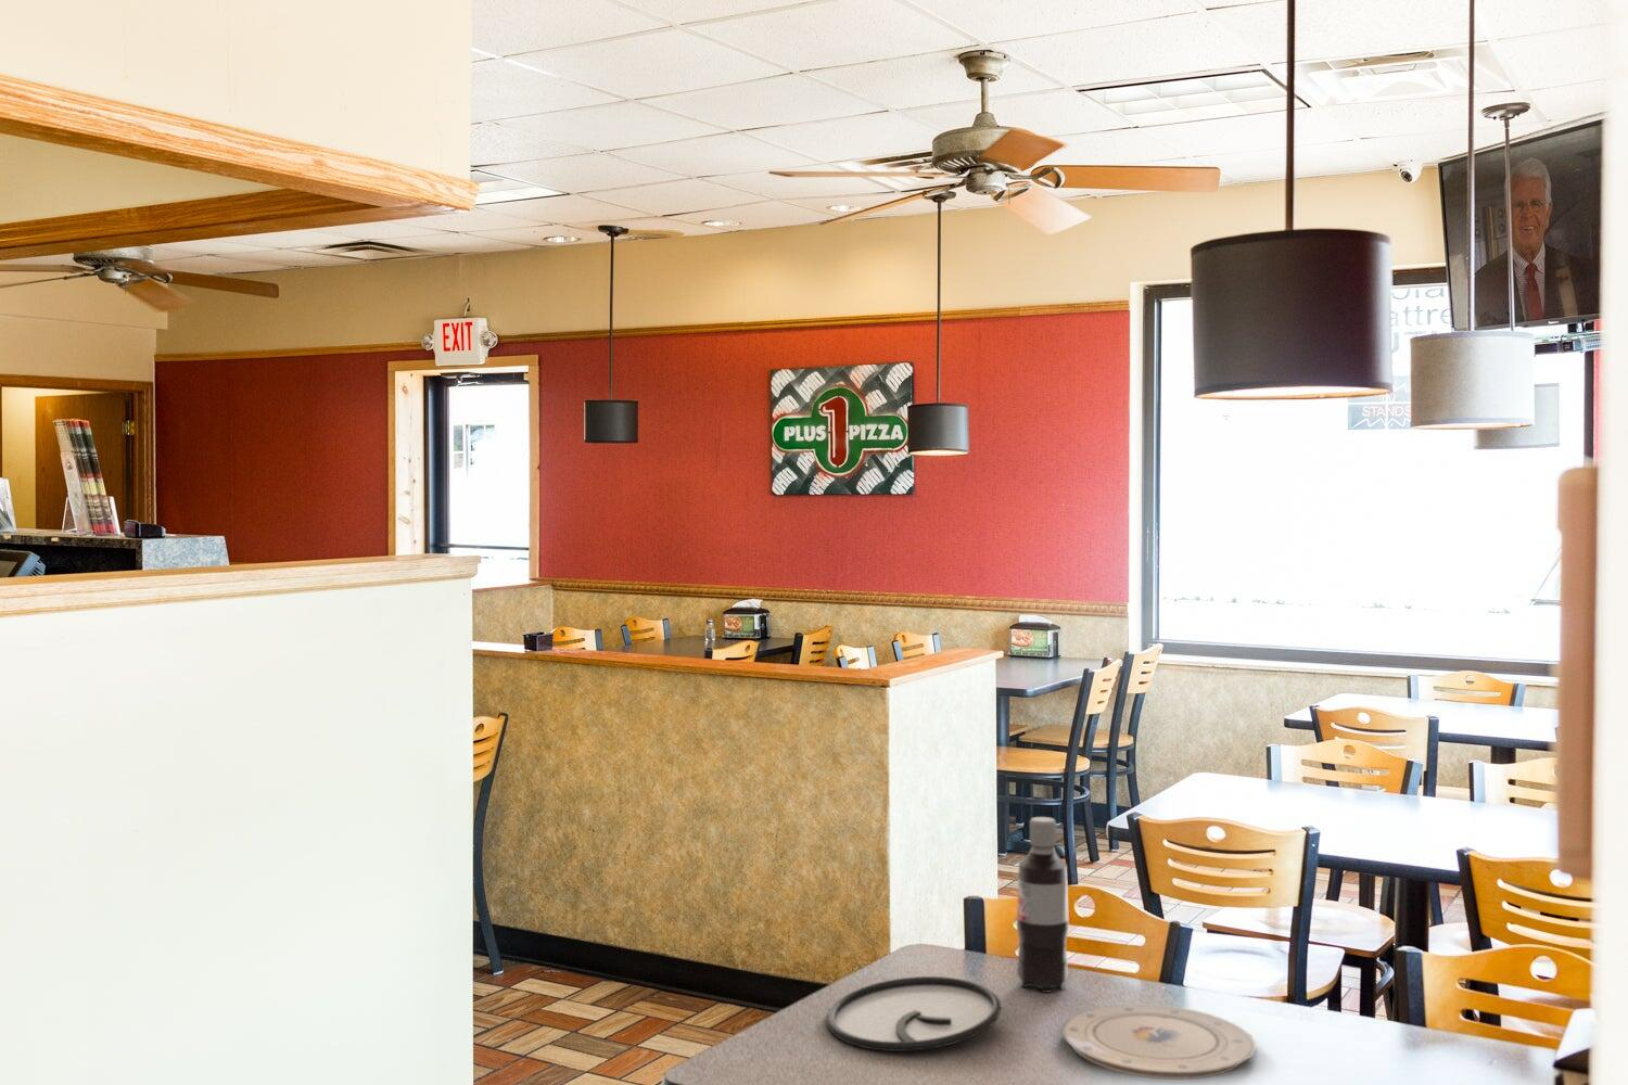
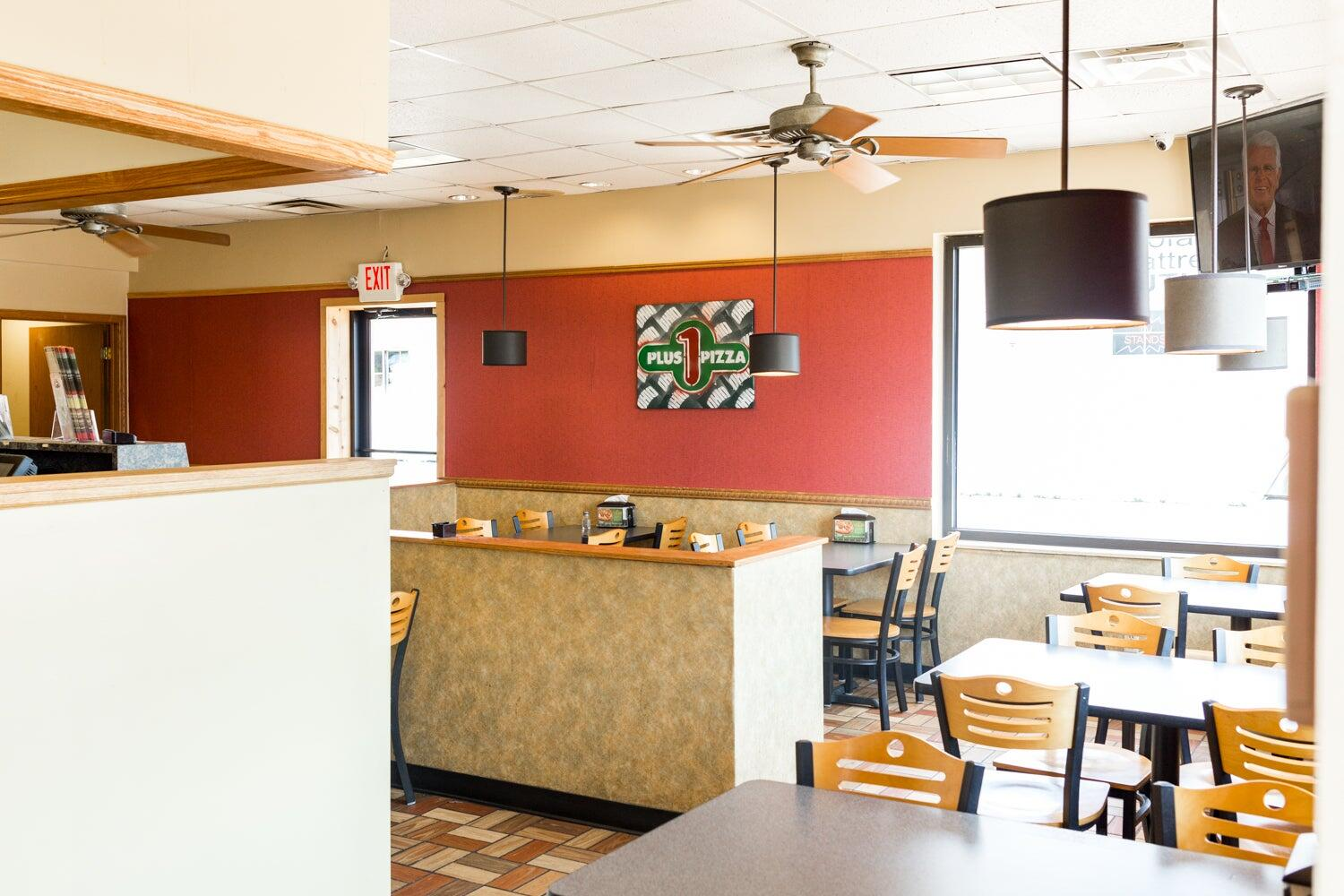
- plate (913, 1011)
- plate (1157, 1040)
- pop (1042, 902)
